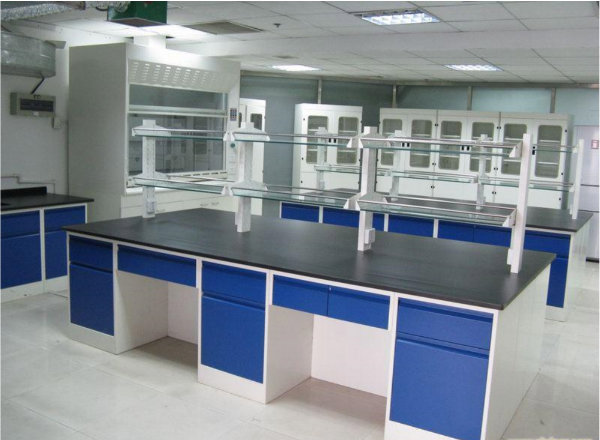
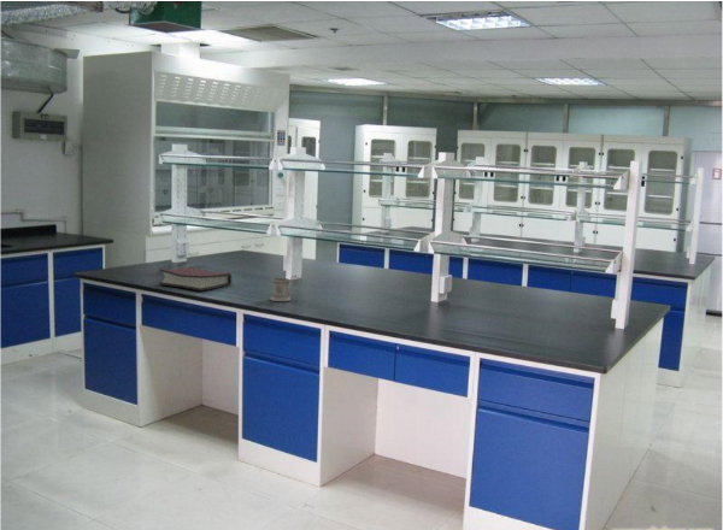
+ mug (284, 287)
+ hardback book (195, 277)
